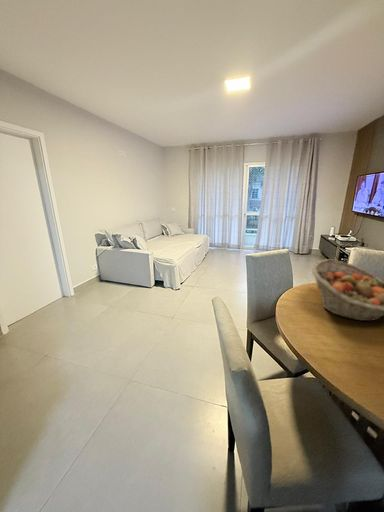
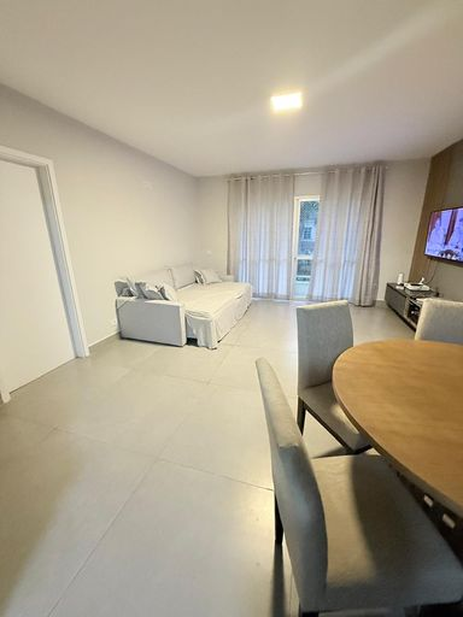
- fruit basket (350, 287)
